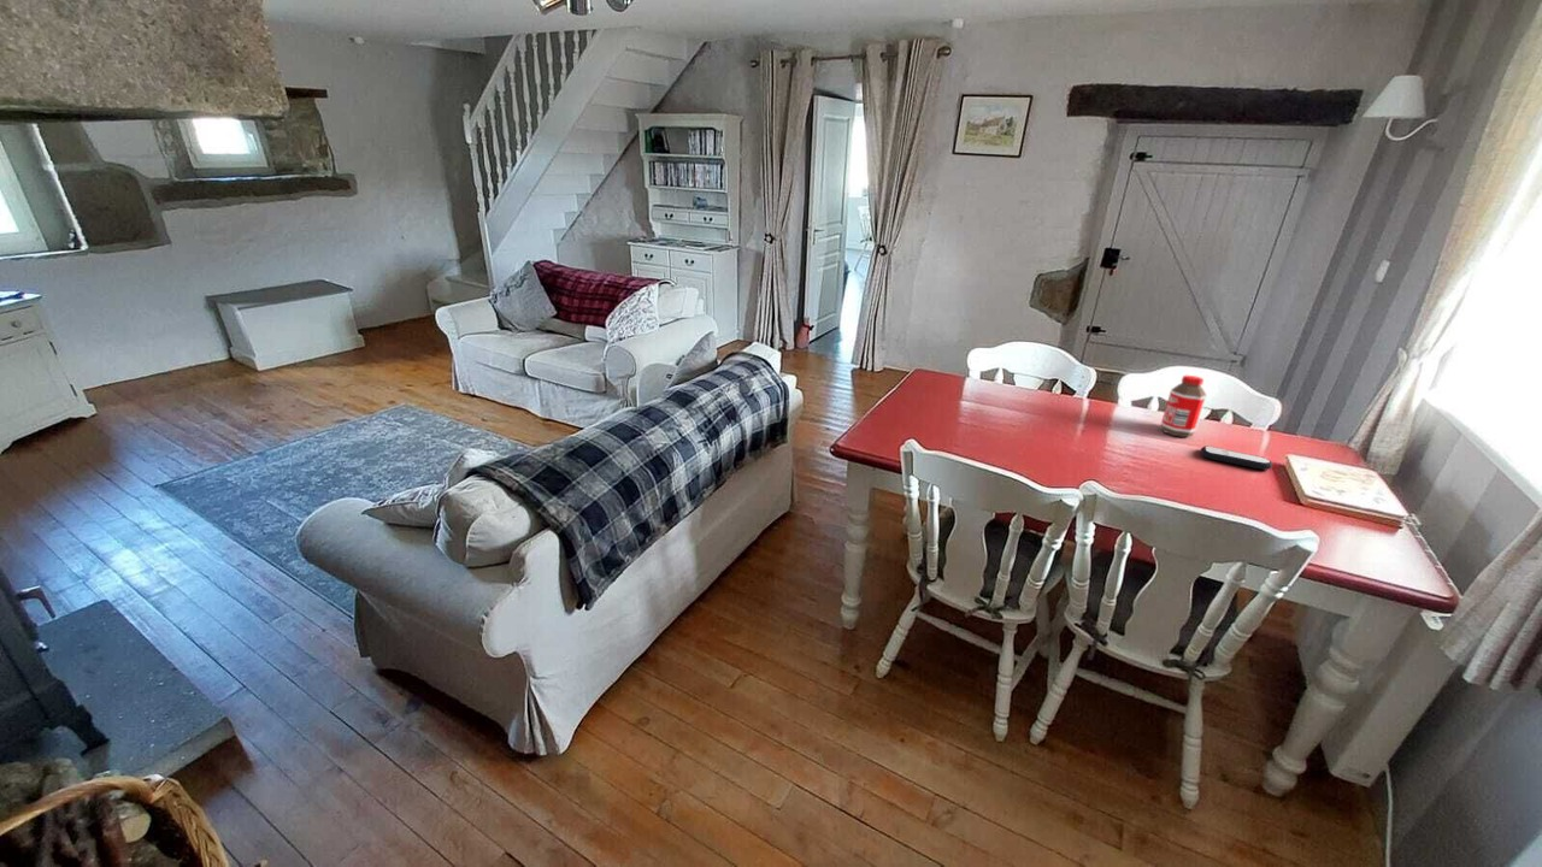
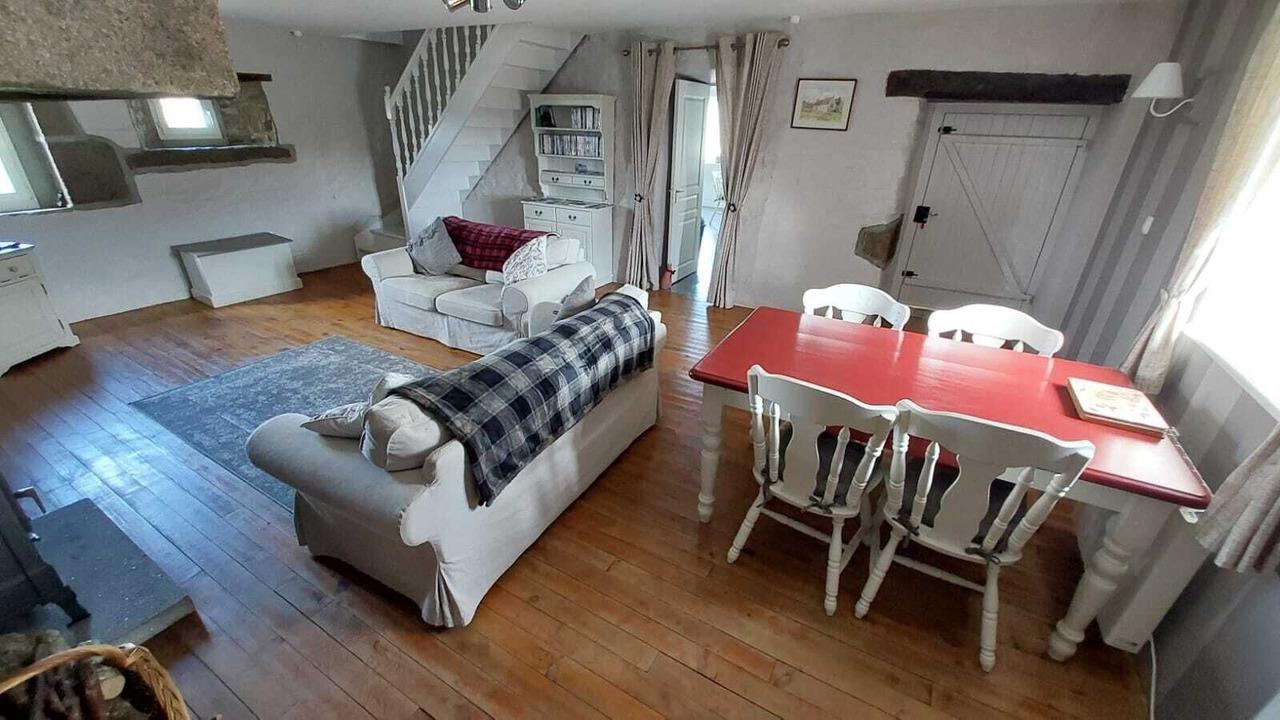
- remote control (1235, 456)
- bottle (1184, 405)
